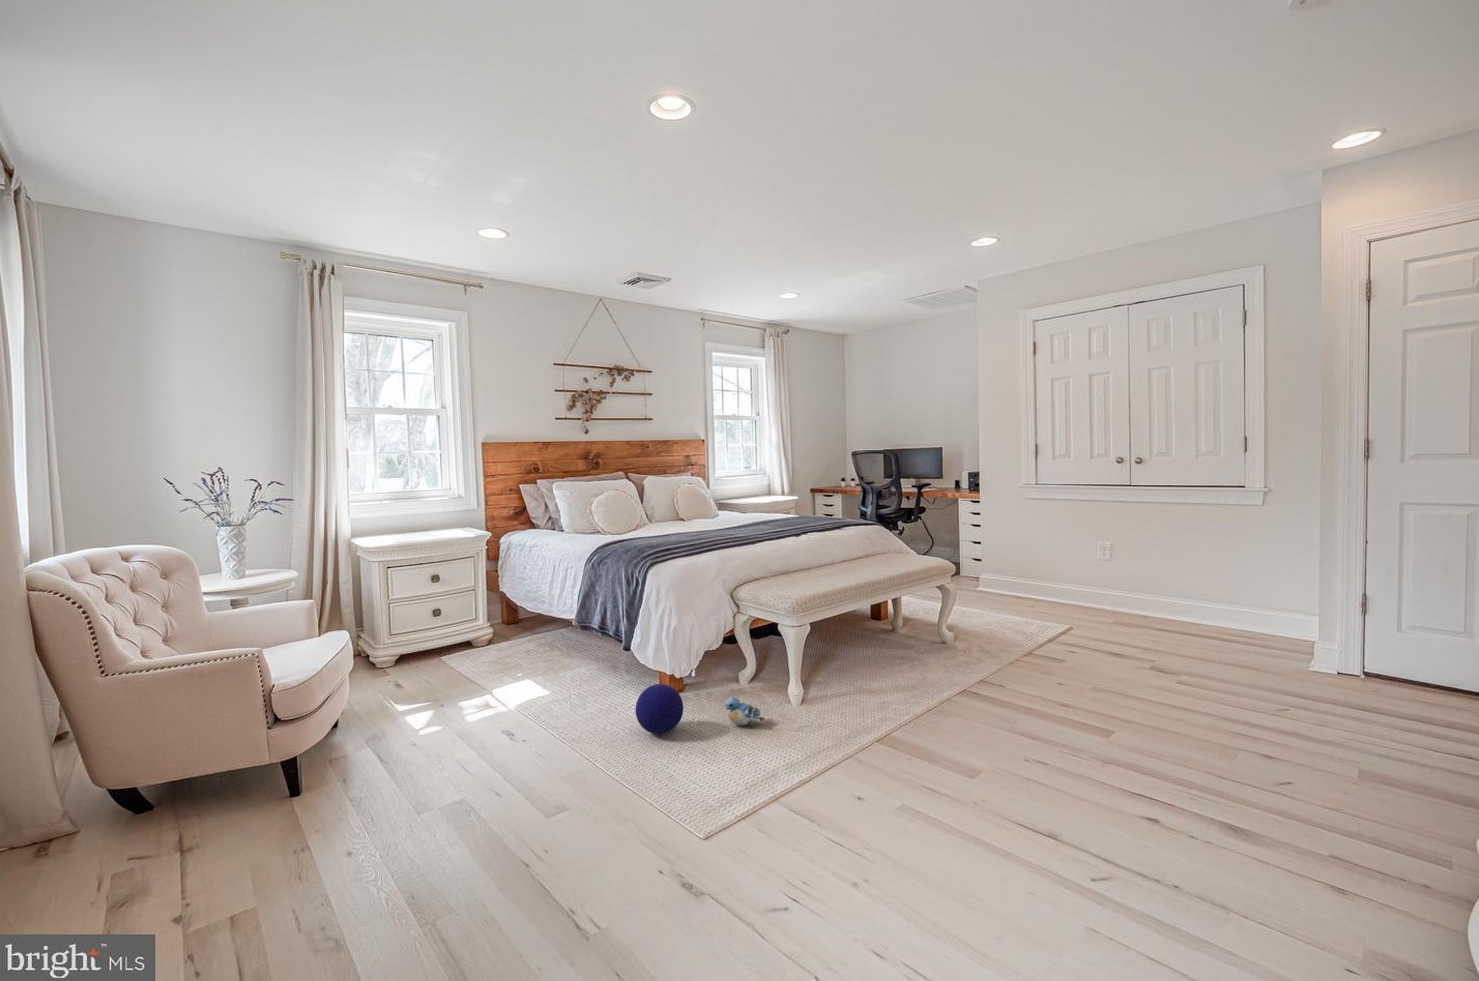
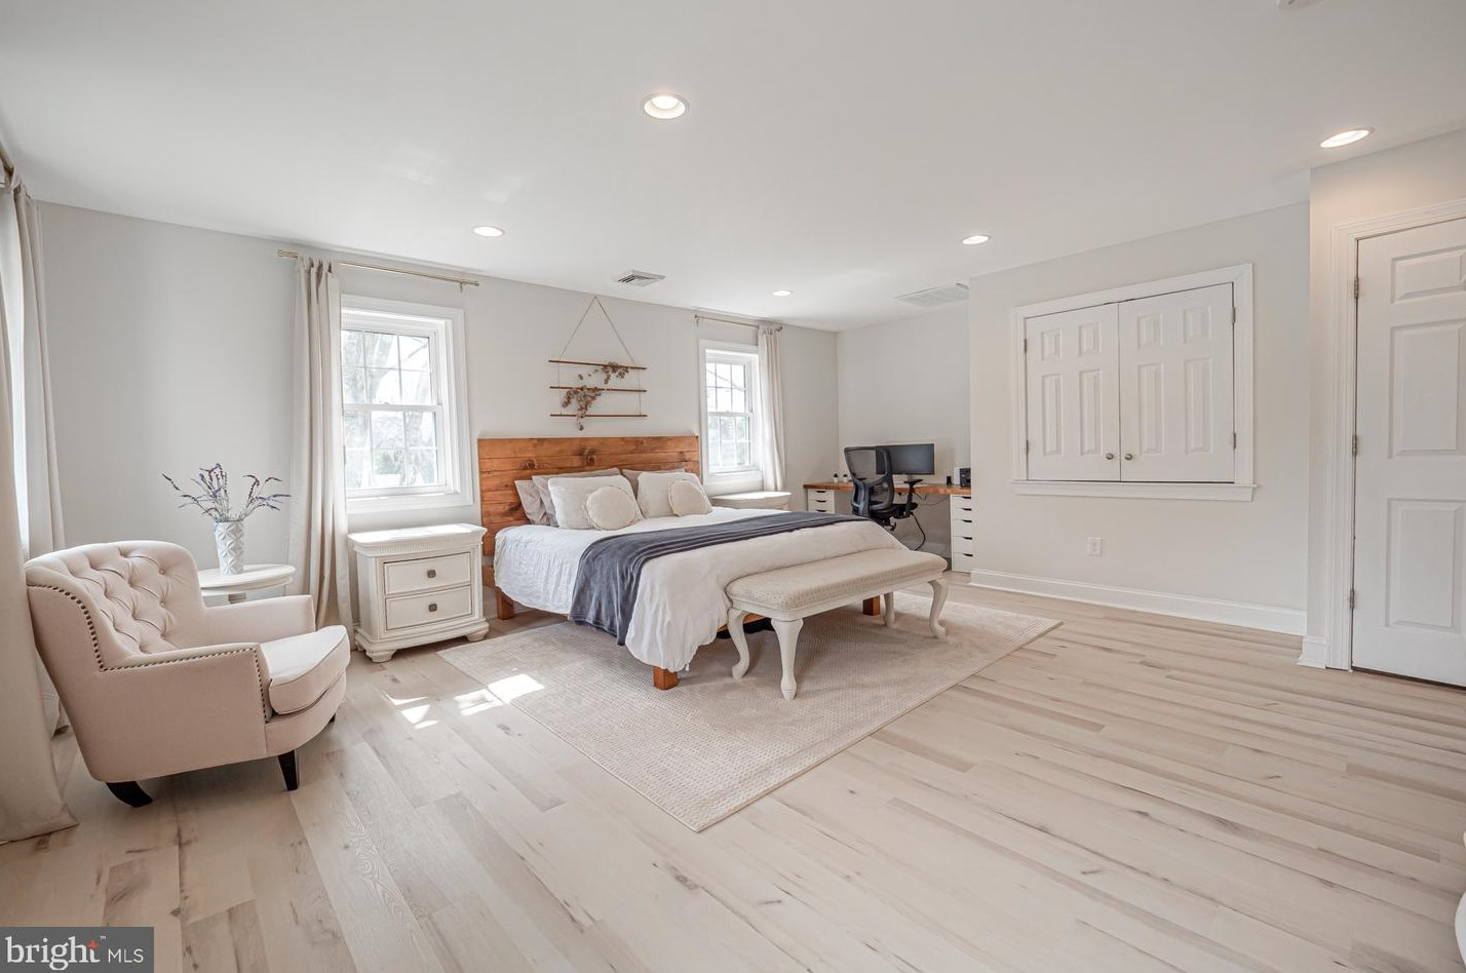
- plush toy (745, 709)
- ball (658, 707)
